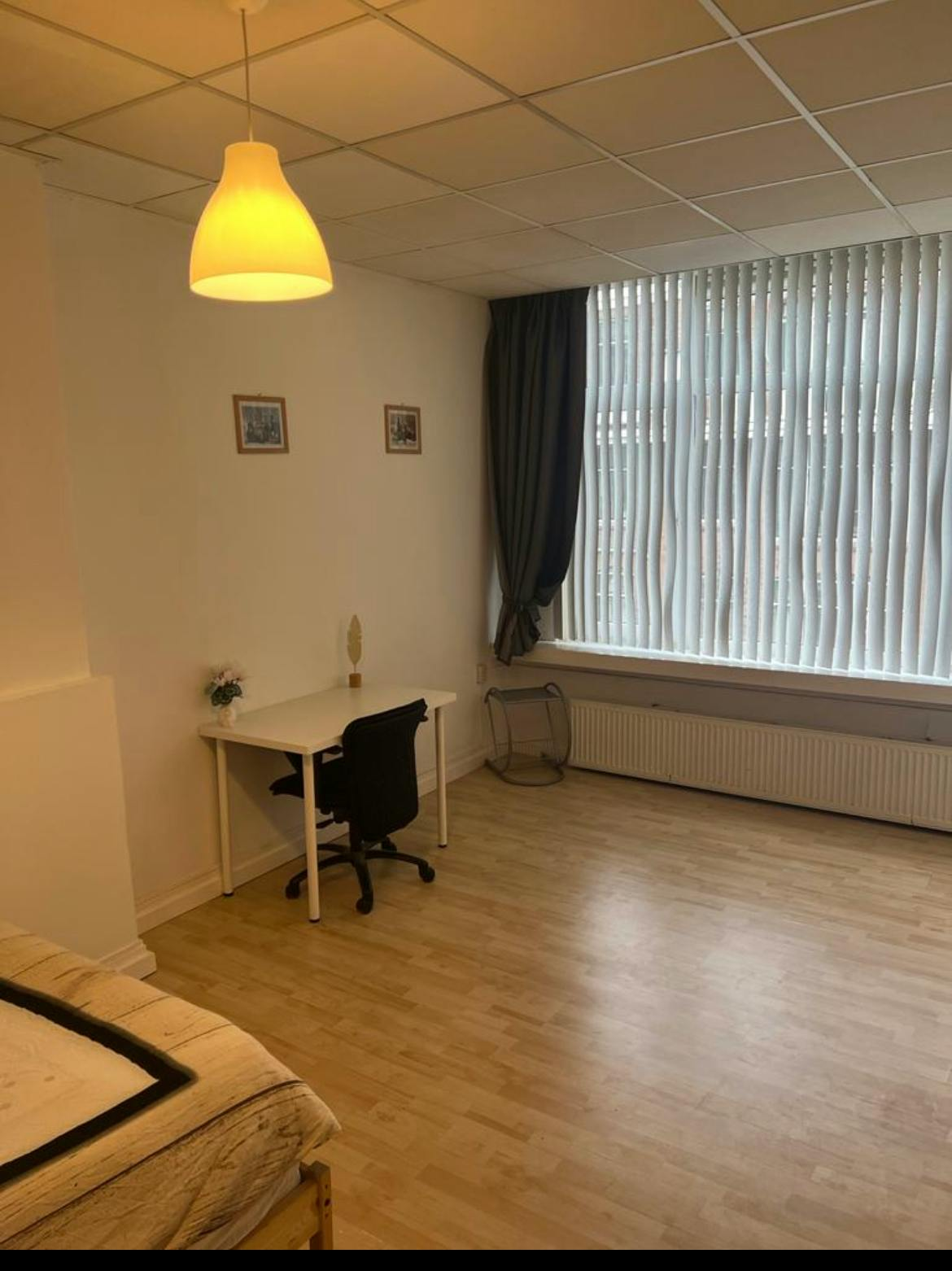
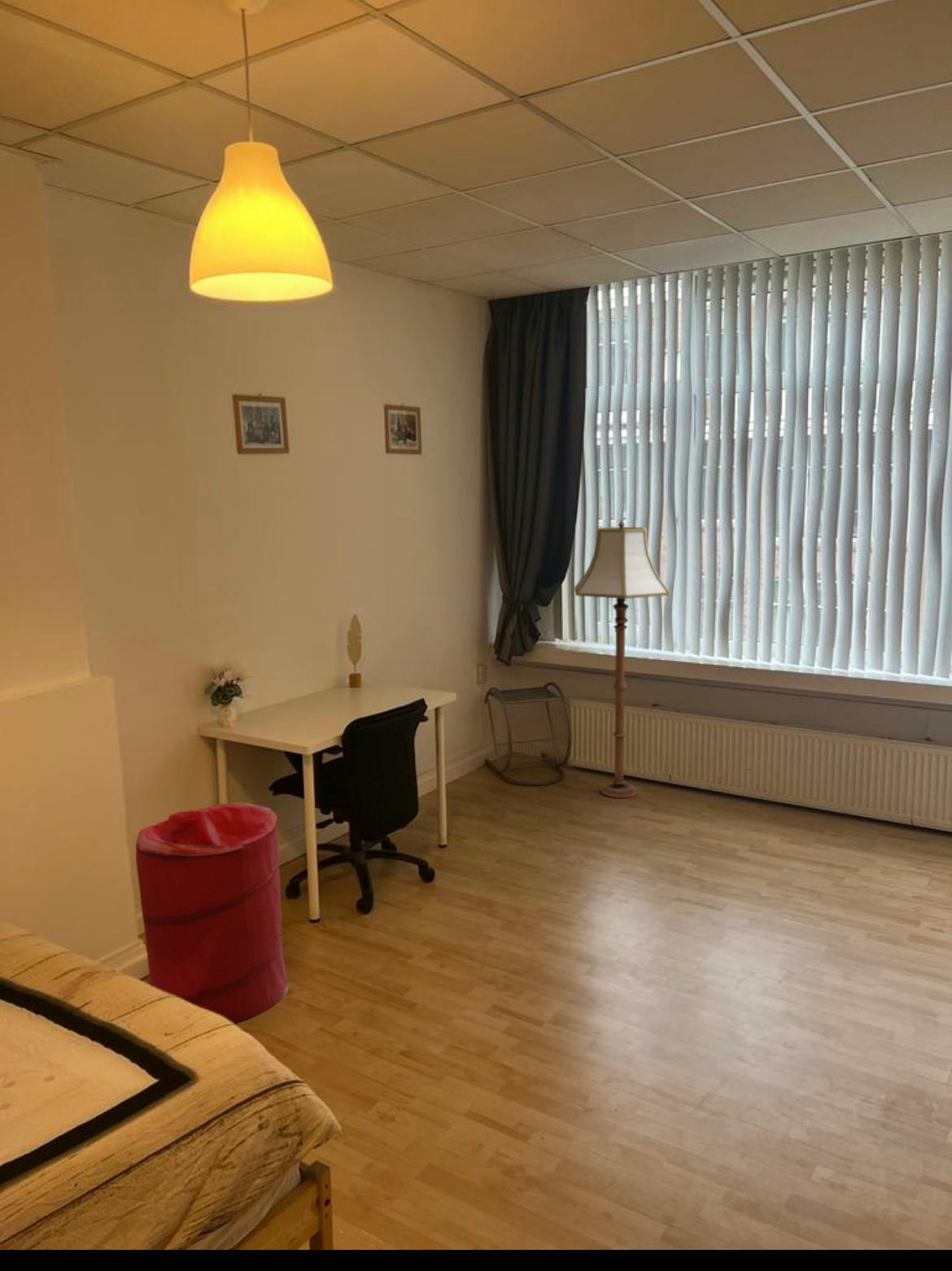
+ floor lamp (620, 658)
+ laundry hamper (212, 906)
